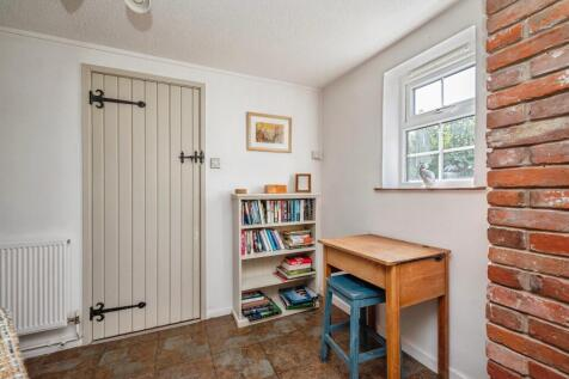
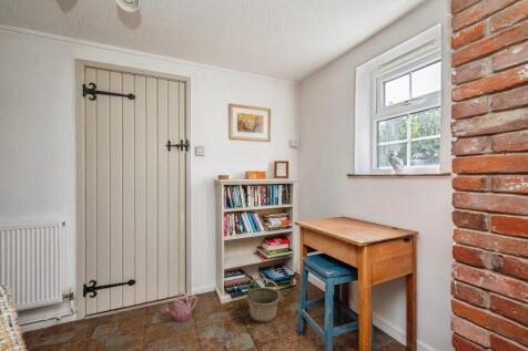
+ basket (263, 296)
+ watering can (180, 306)
